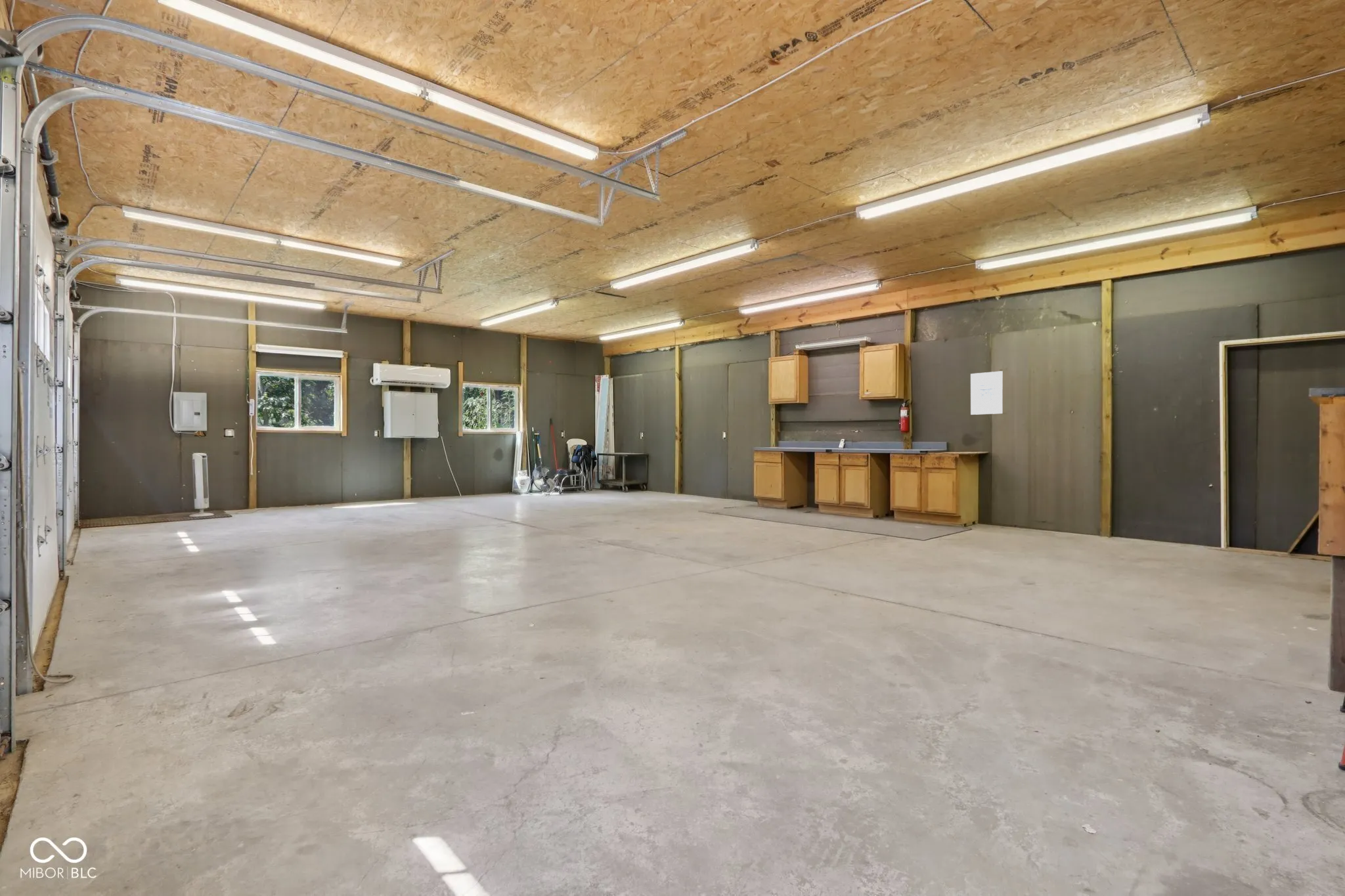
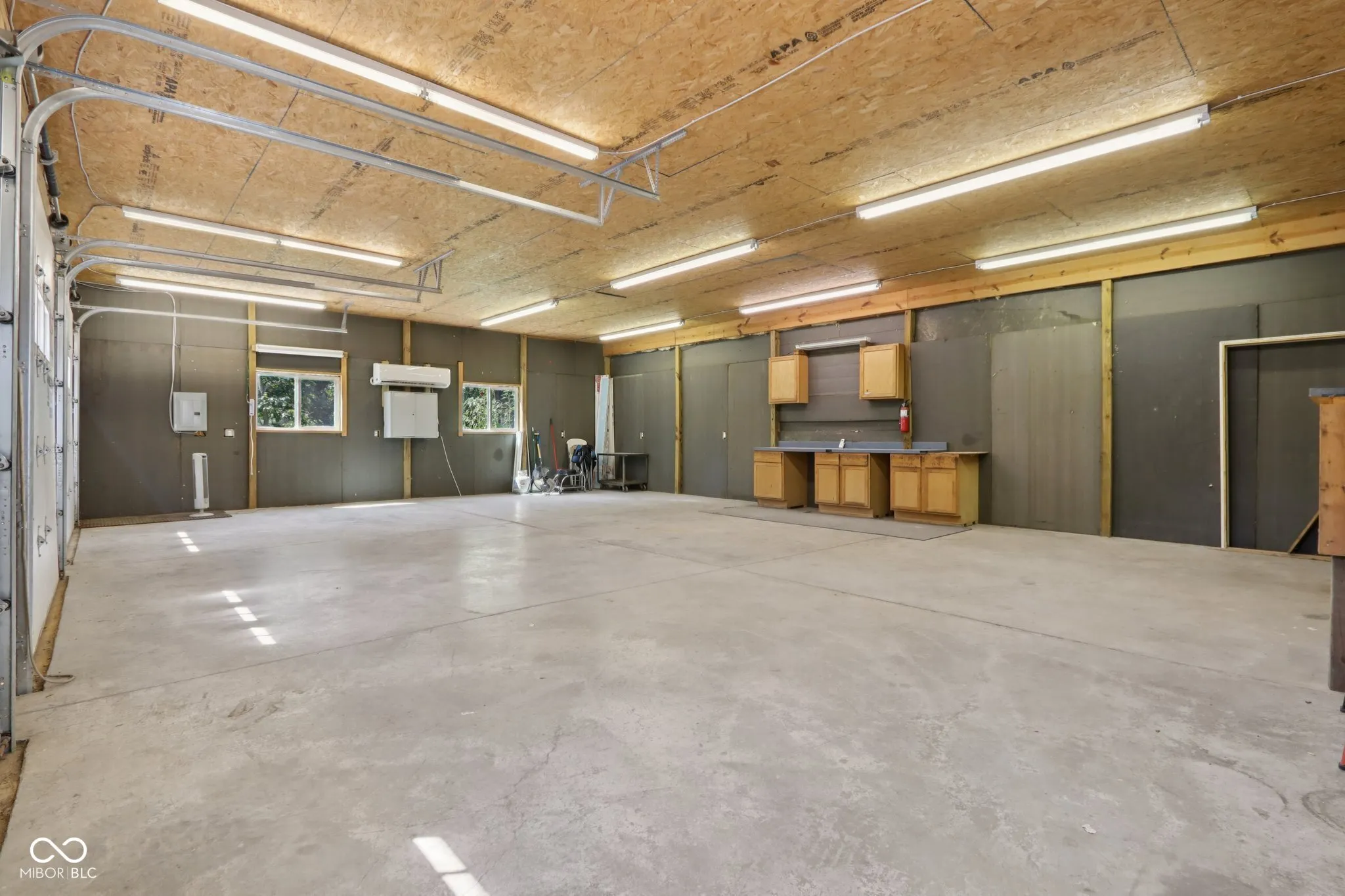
- wall art (986, 393)
